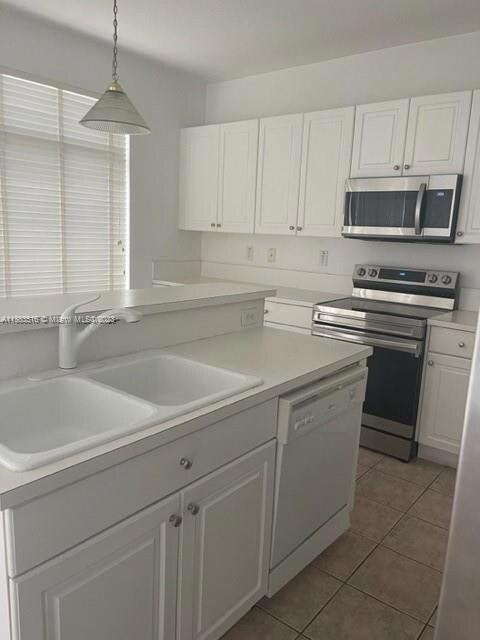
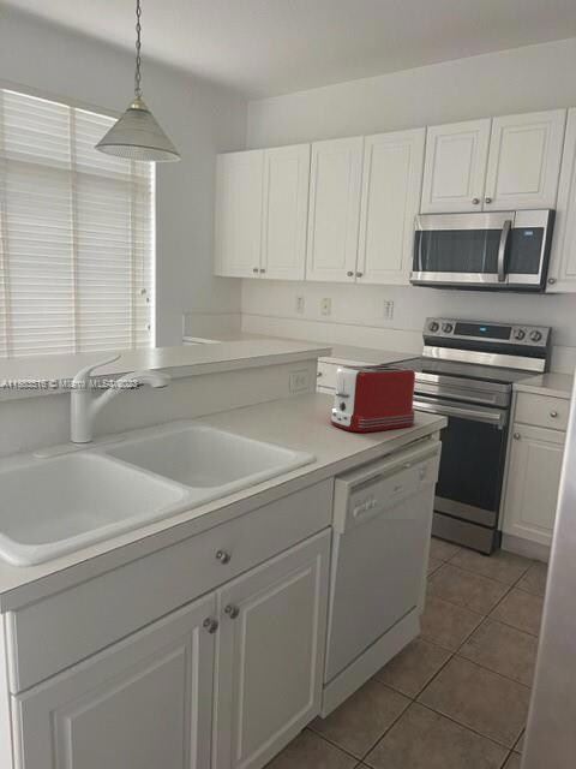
+ toaster (374, 395)
